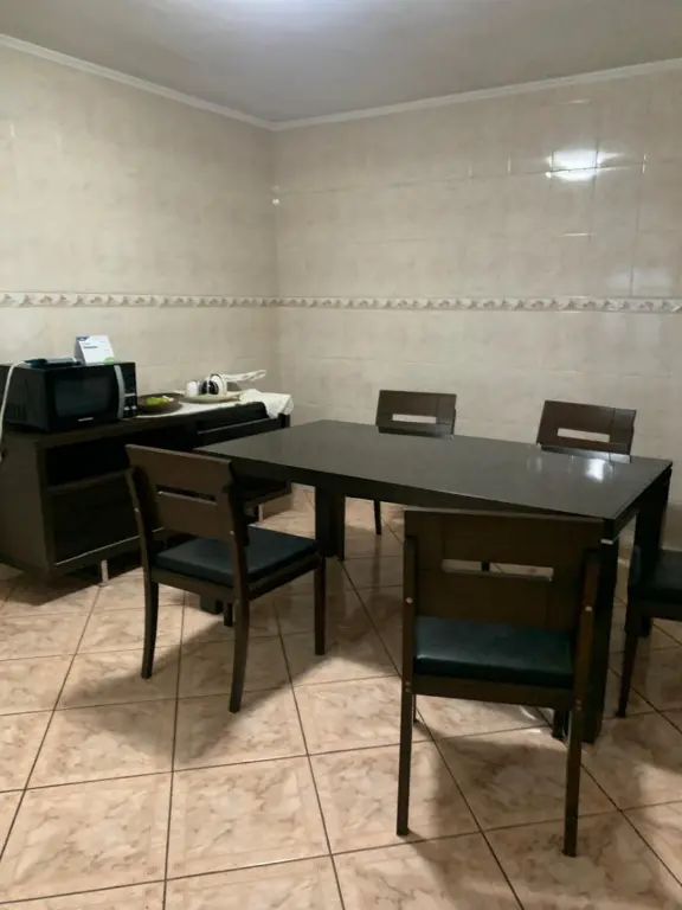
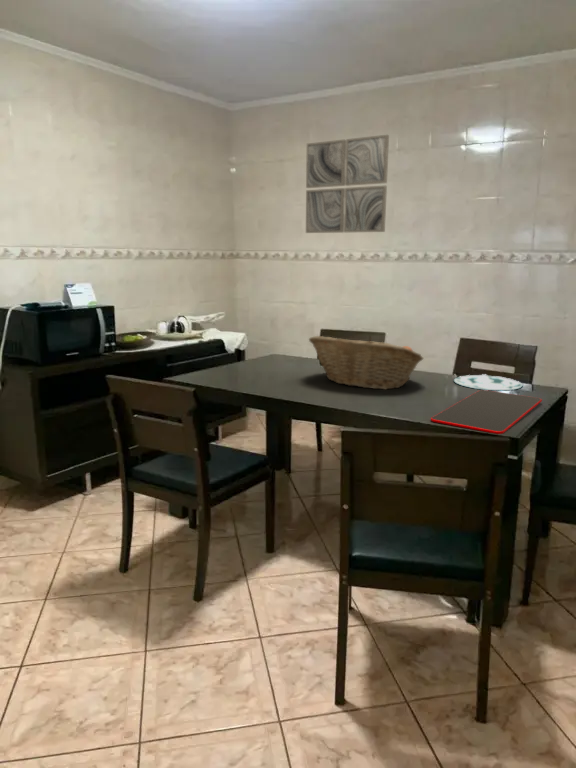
+ plate (487, 379)
+ wall art (344, 185)
+ fruit basket (364, 357)
+ cutting board (489, 409)
